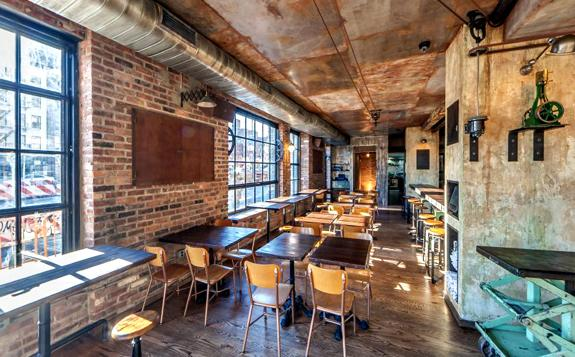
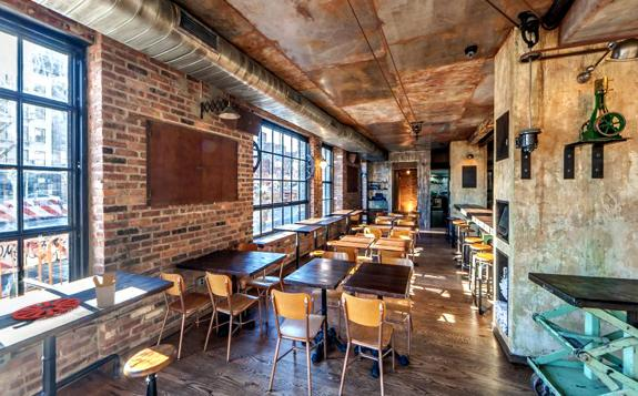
+ utensil holder (107, 288)
+ trivet (48, 306)
